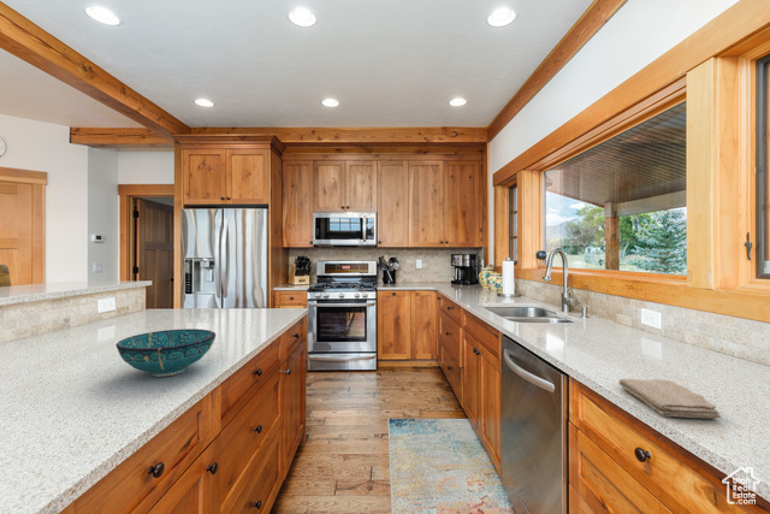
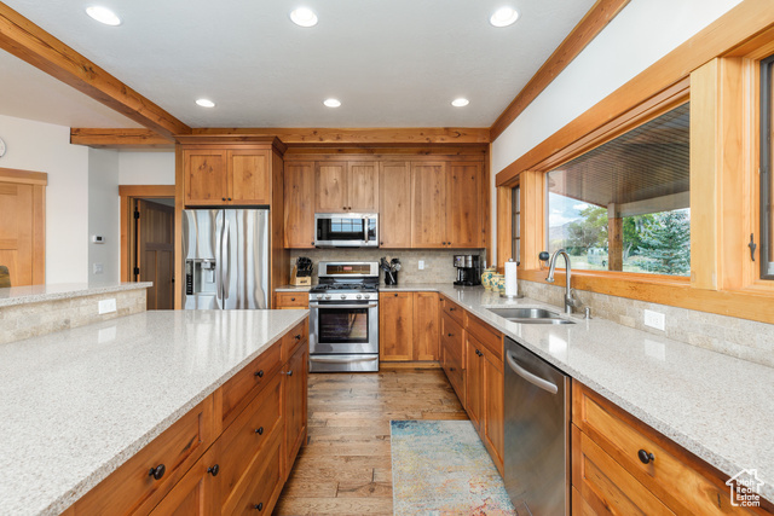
- washcloth (664, 395)
- bowl (168, 354)
